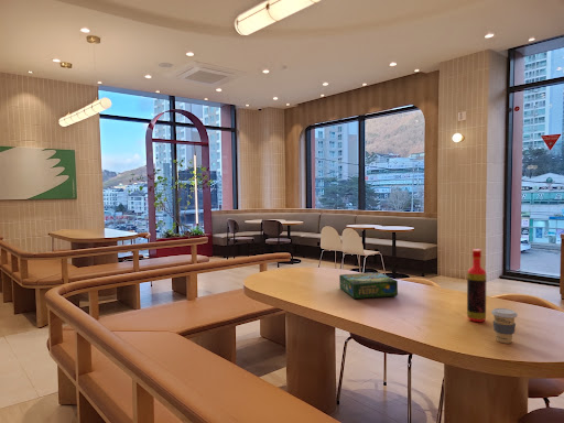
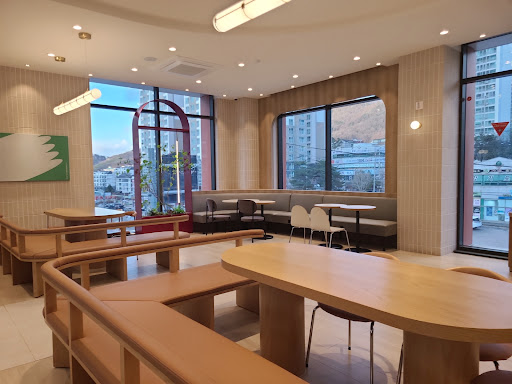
- board game (367, 284)
- coffee cup (503, 325)
- bottle (476, 284)
